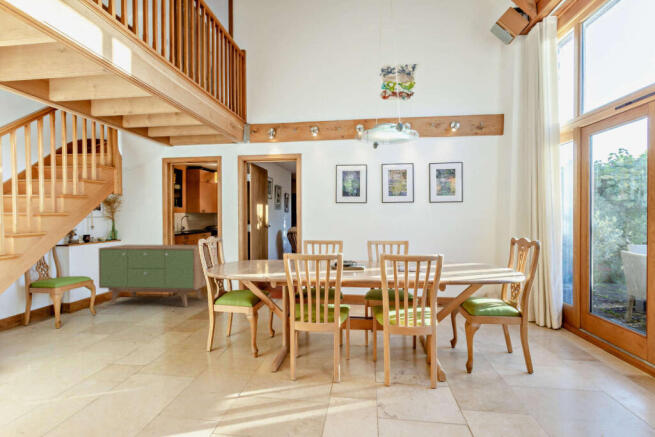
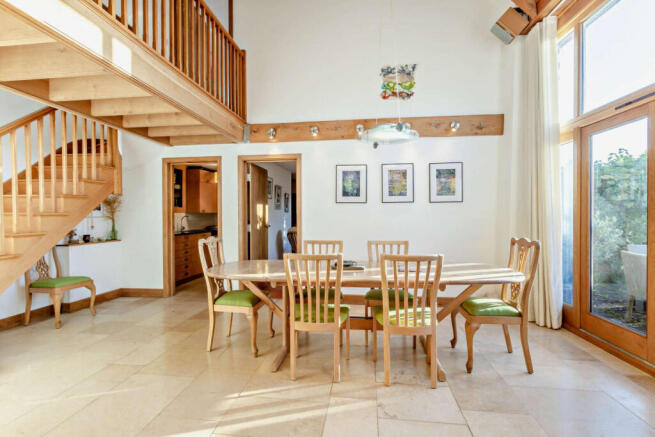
- sideboard (157, 274)
